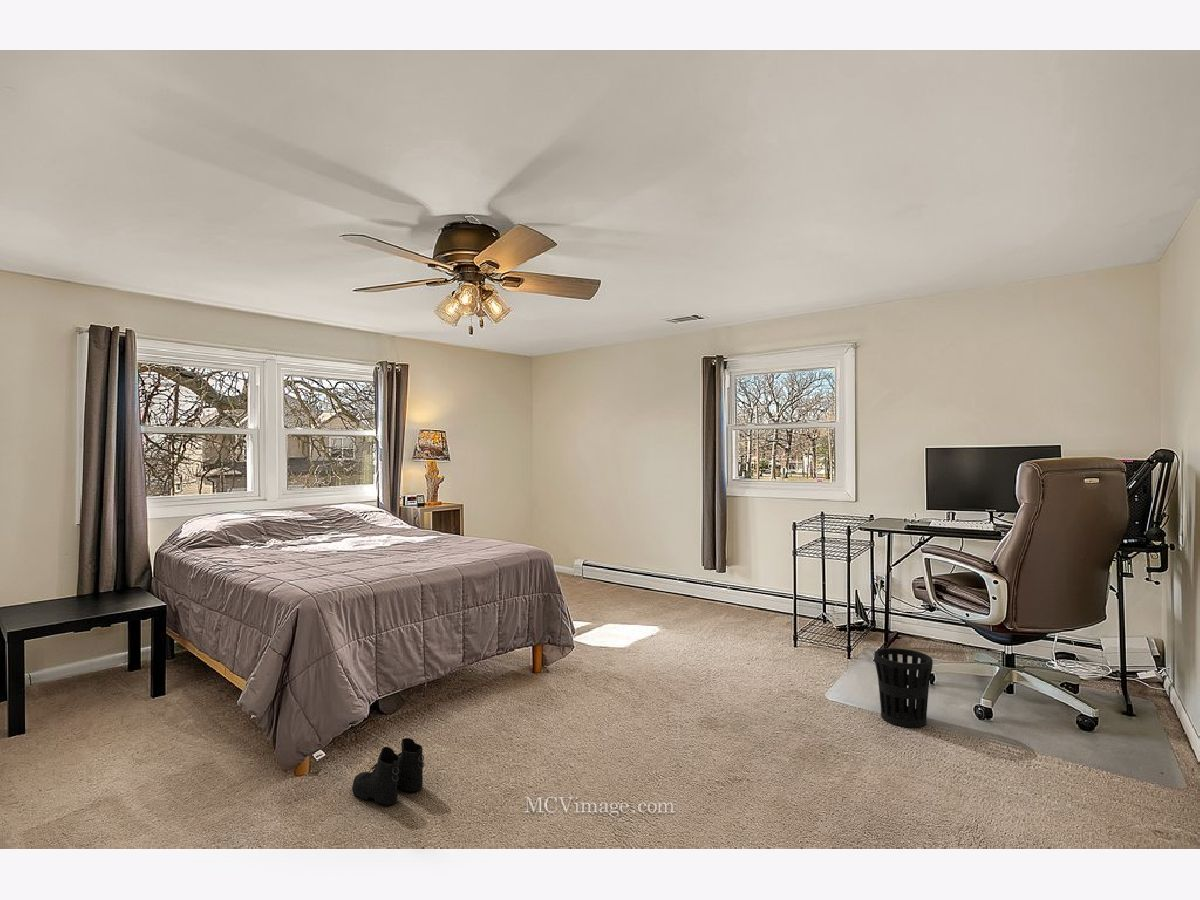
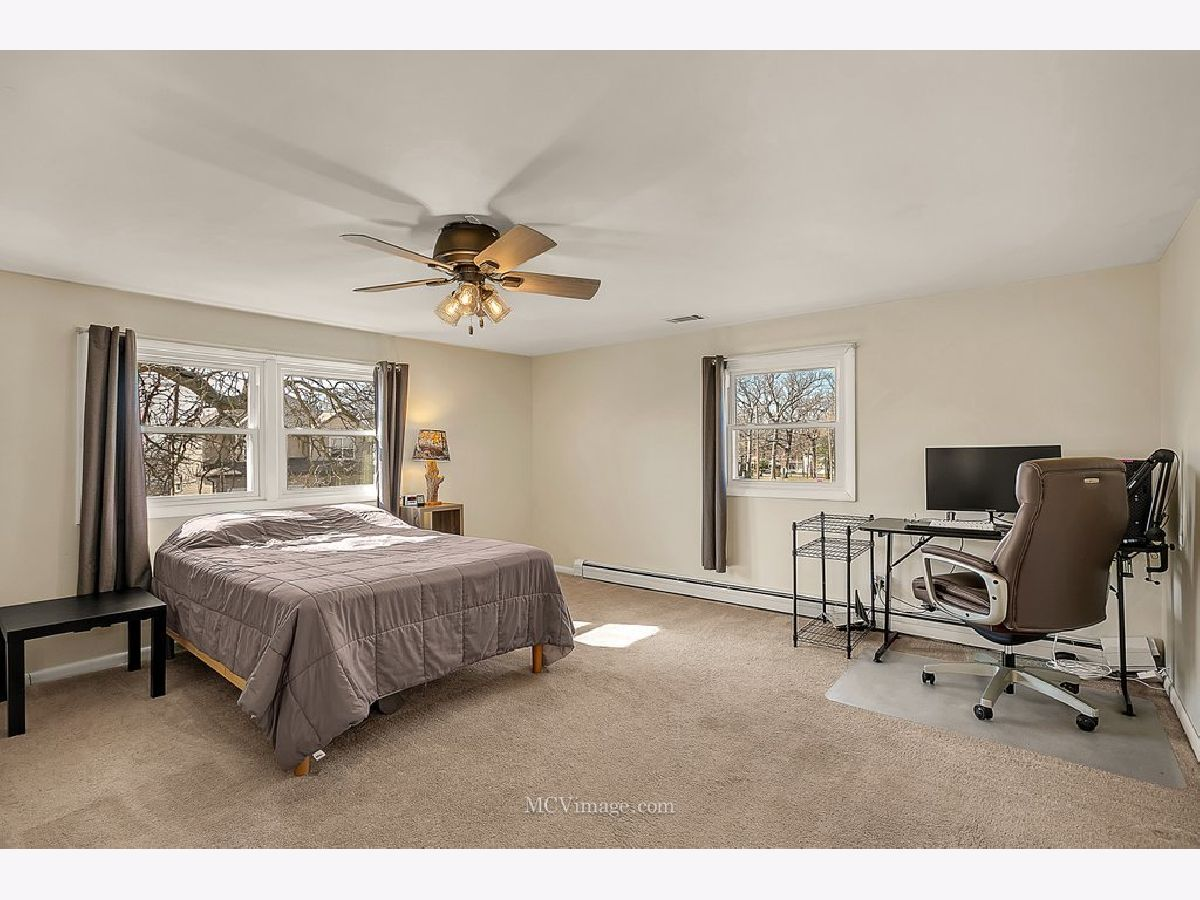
- boots (388, 765)
- wastebasket (903, 687)
